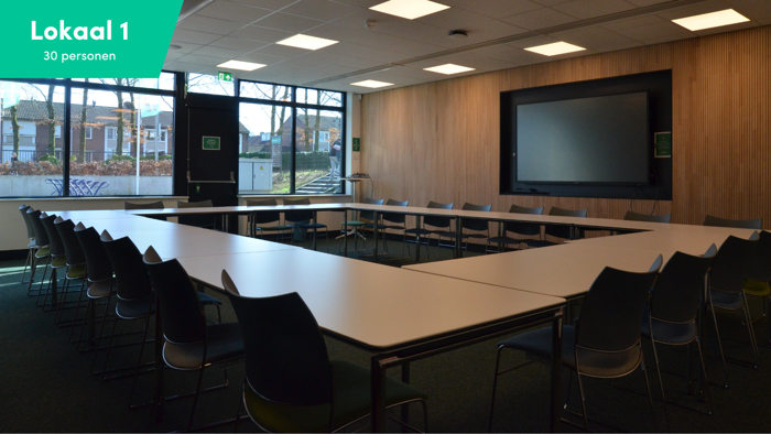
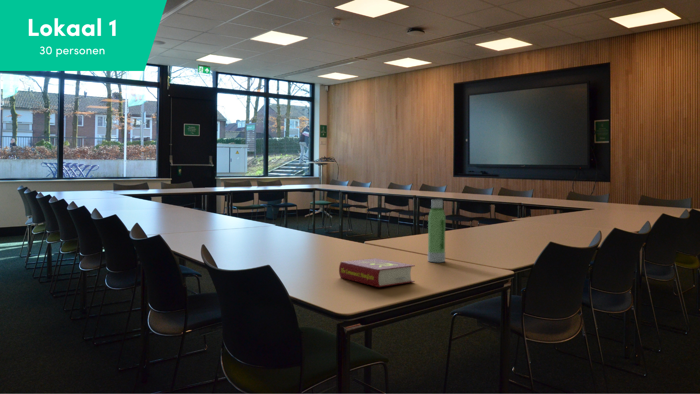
+ book (376, 271)
+ water bottle (436, 230)
